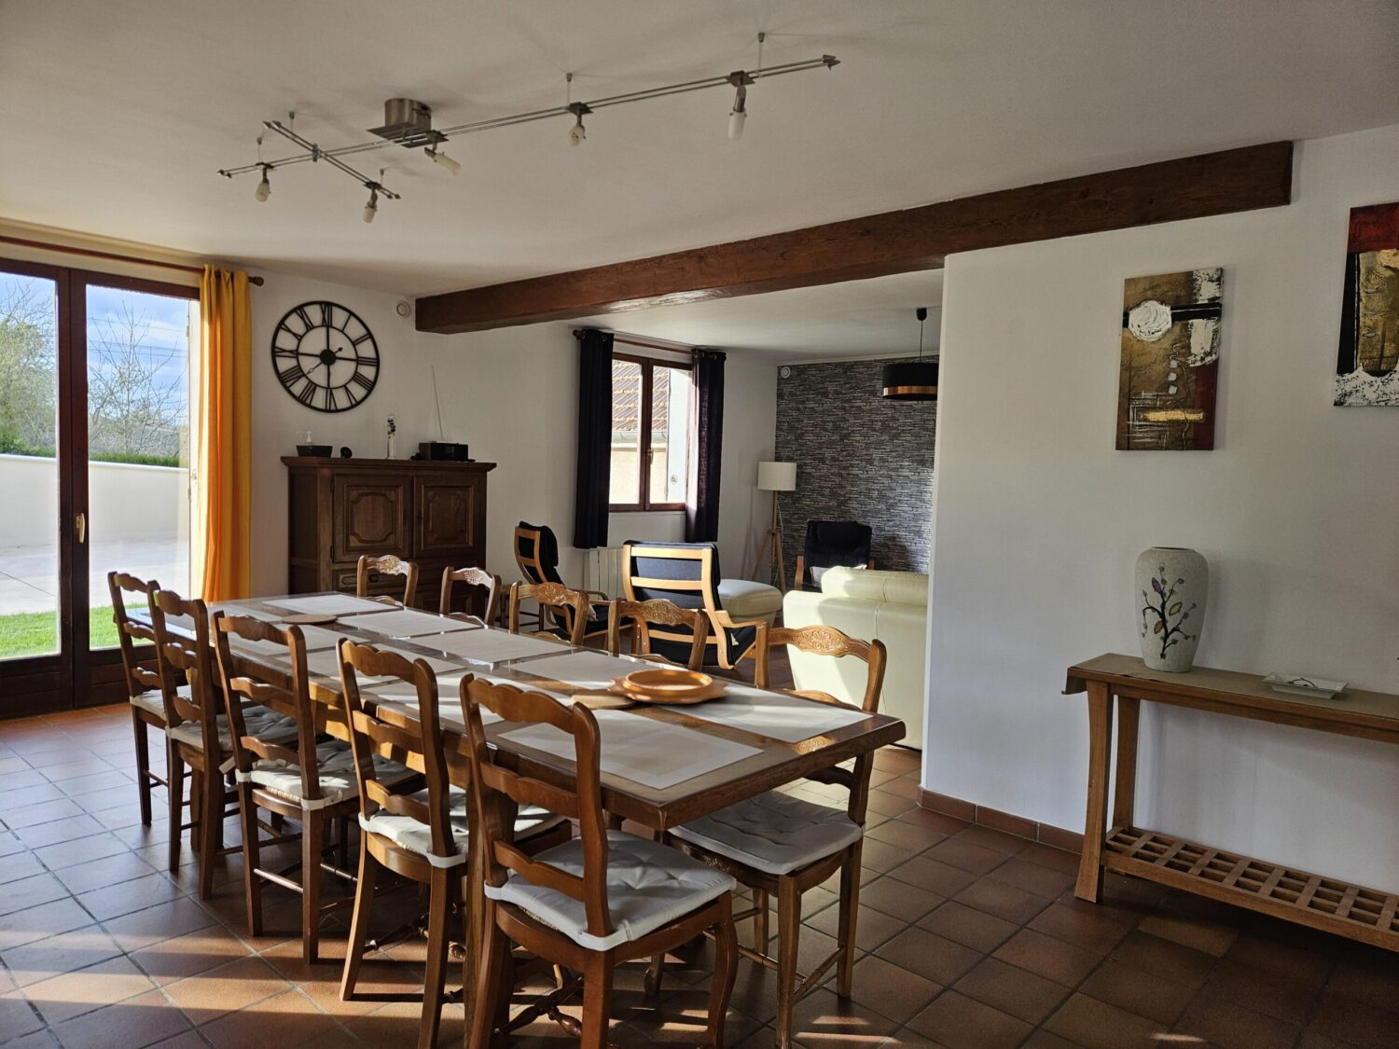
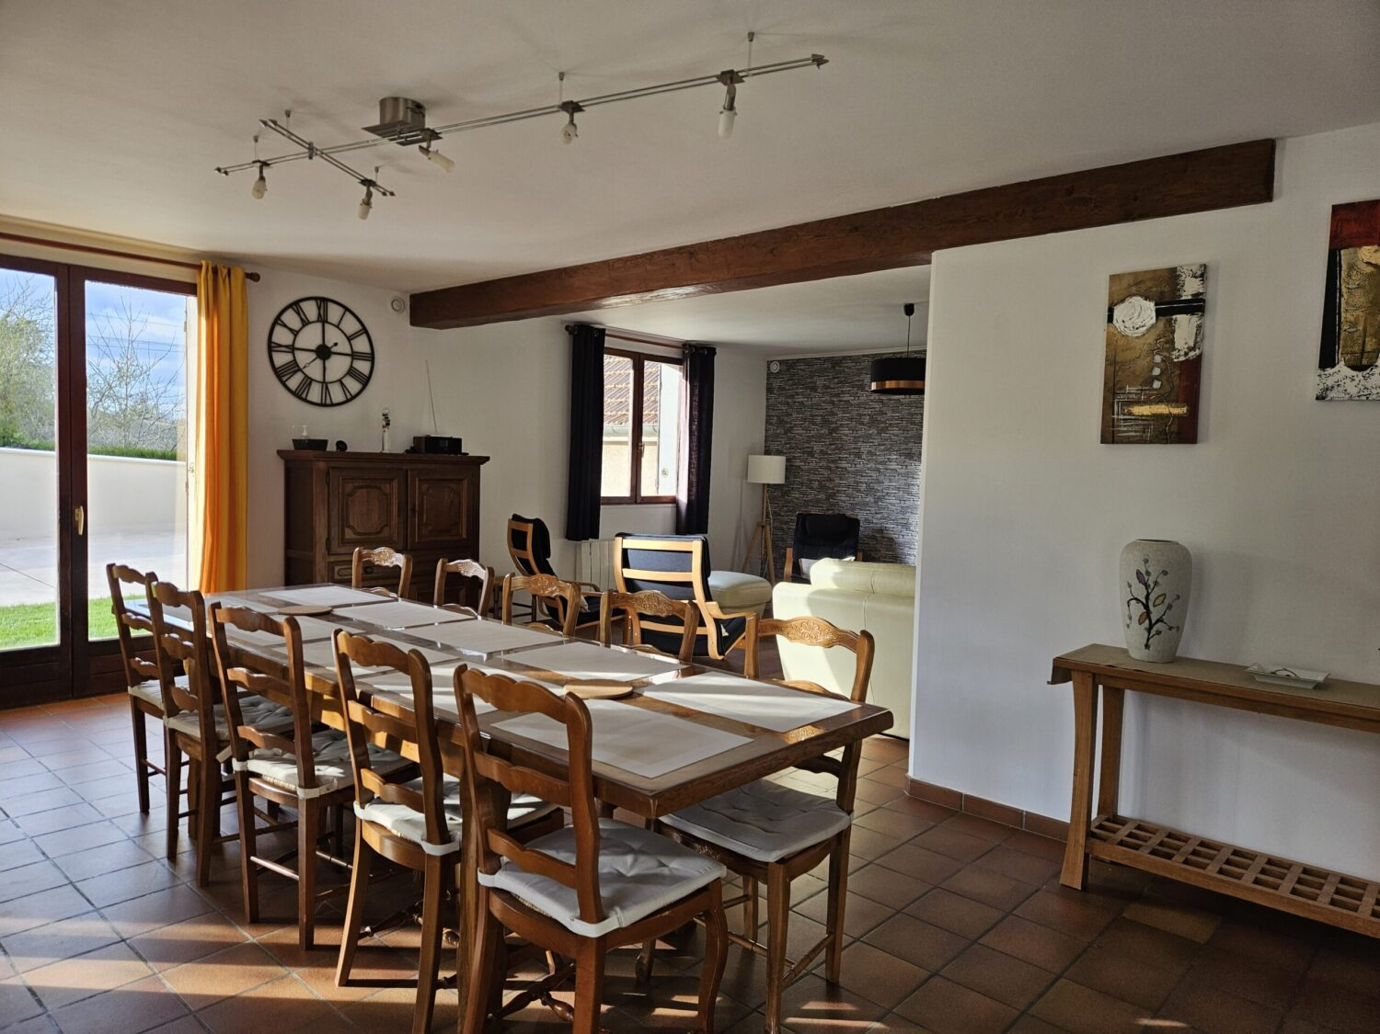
- decorative bowl (669, 685)
